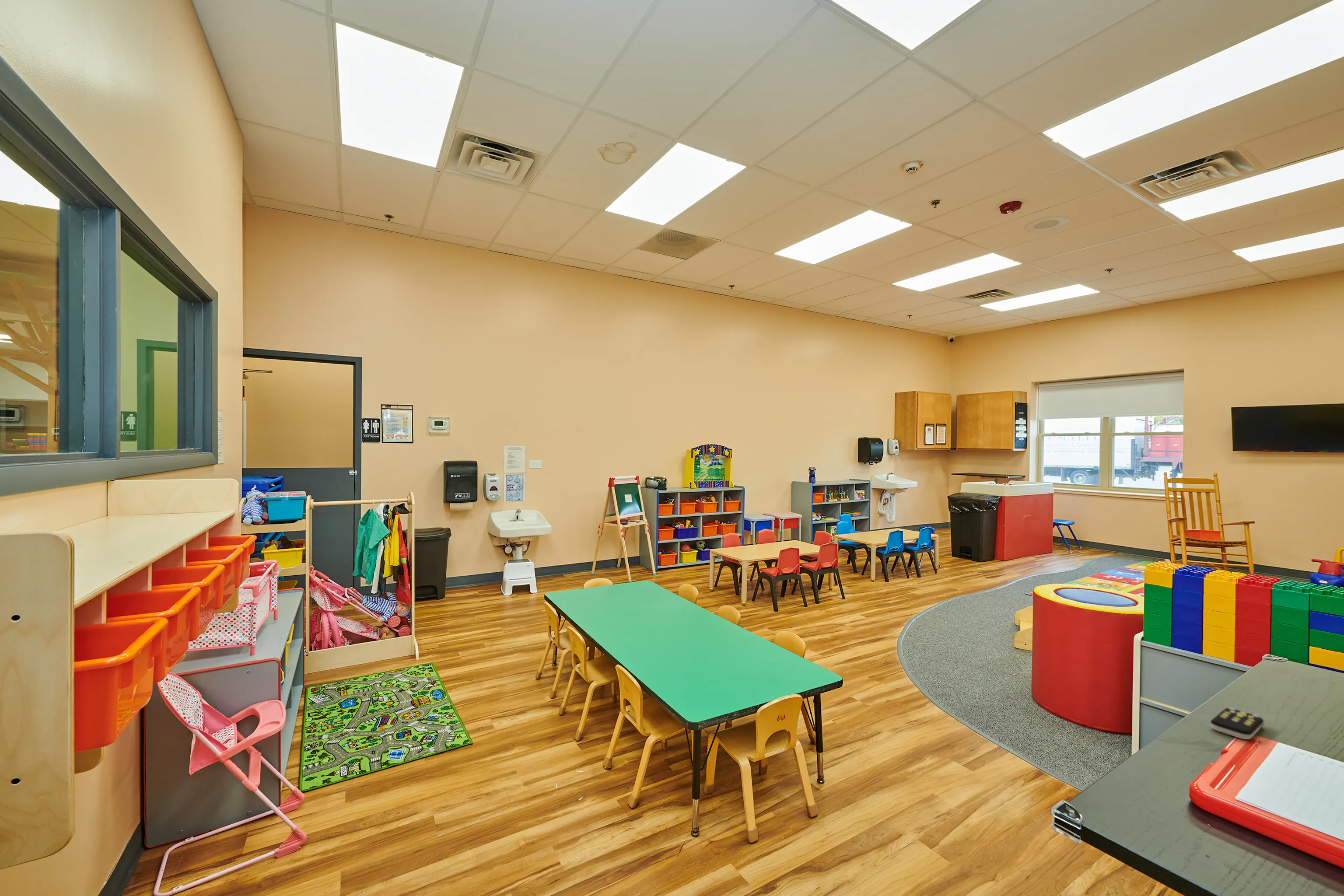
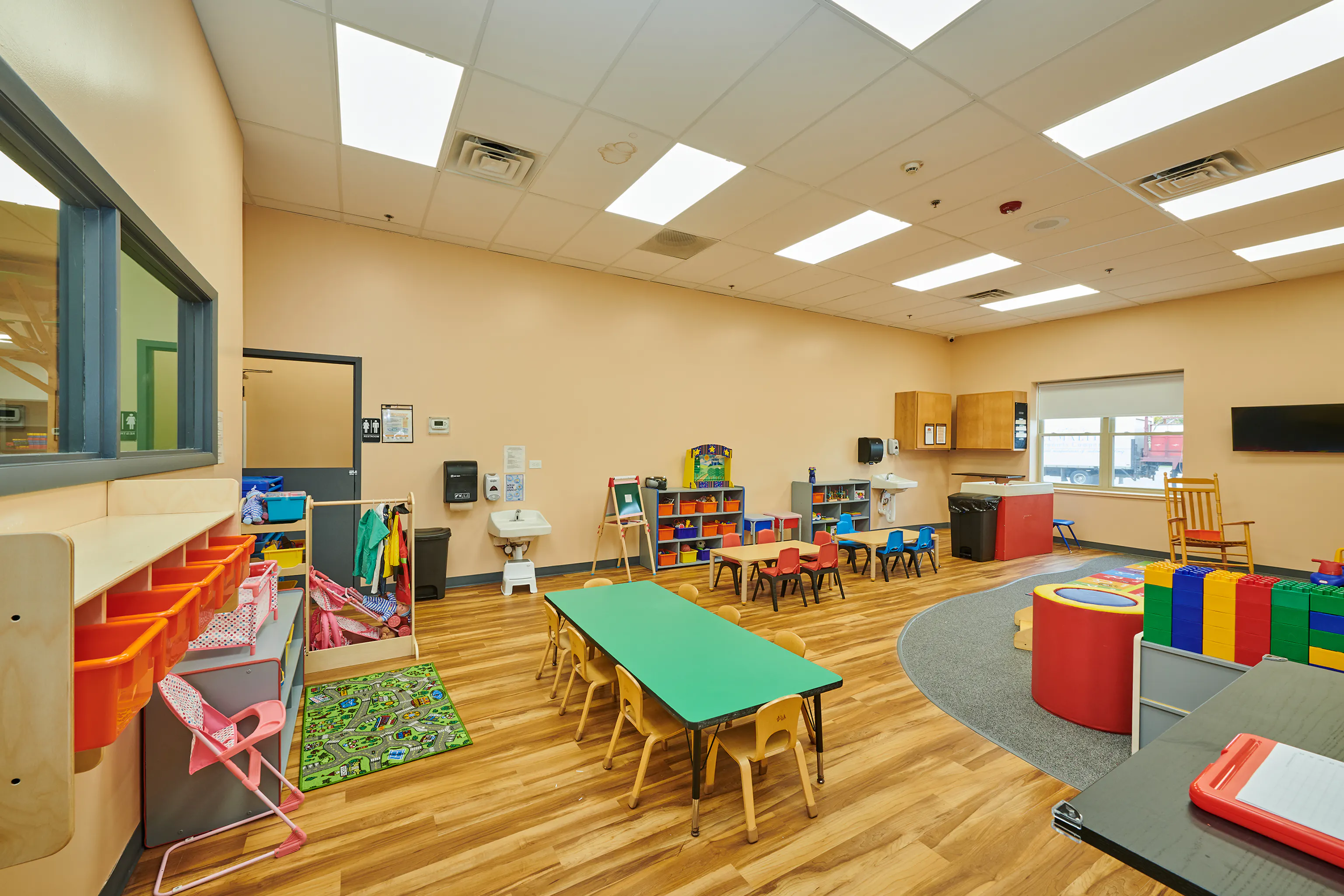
- remote control (1237, 723)
